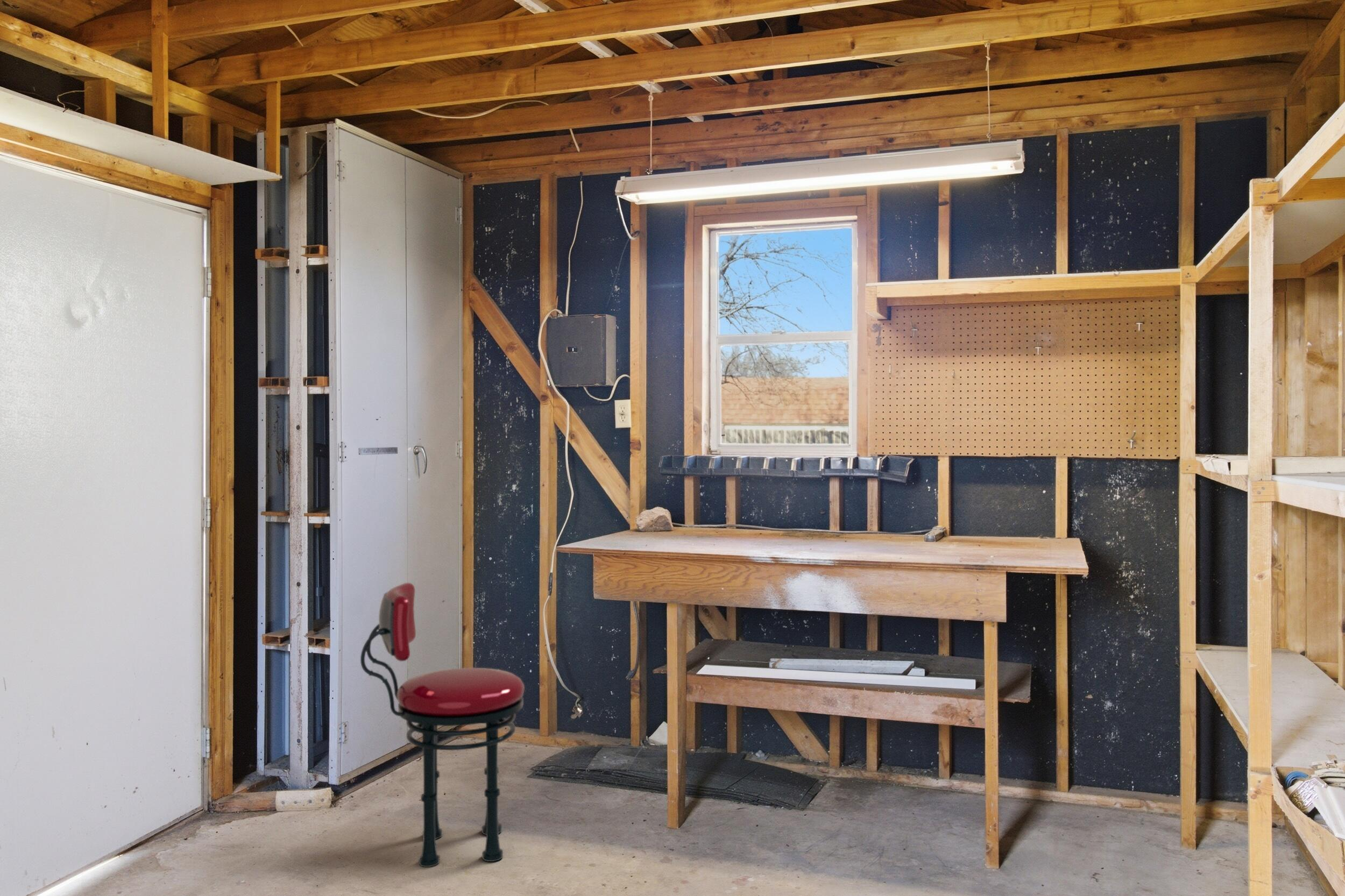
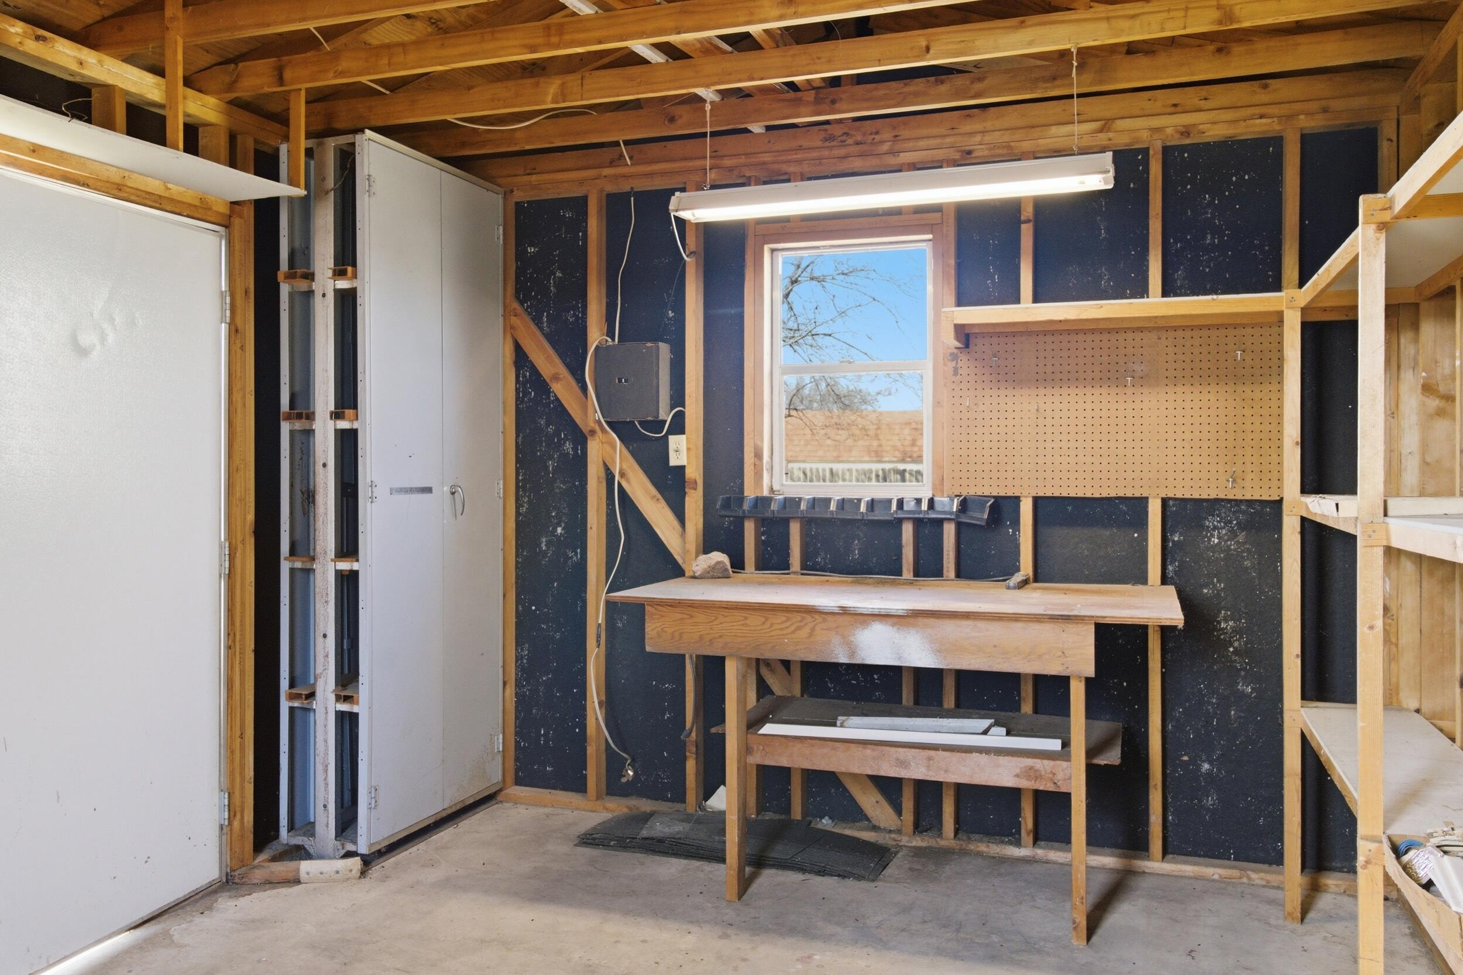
- stool (445, 717)
